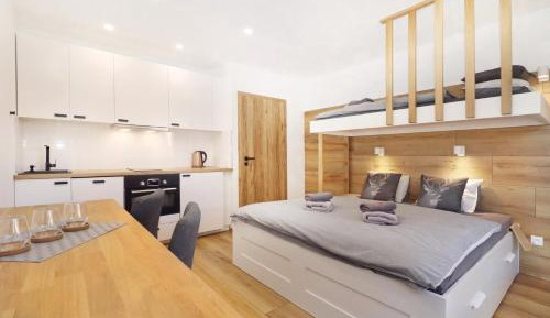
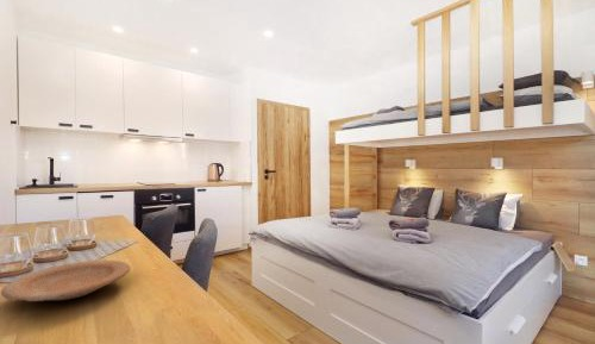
+ plate (73, 282)
